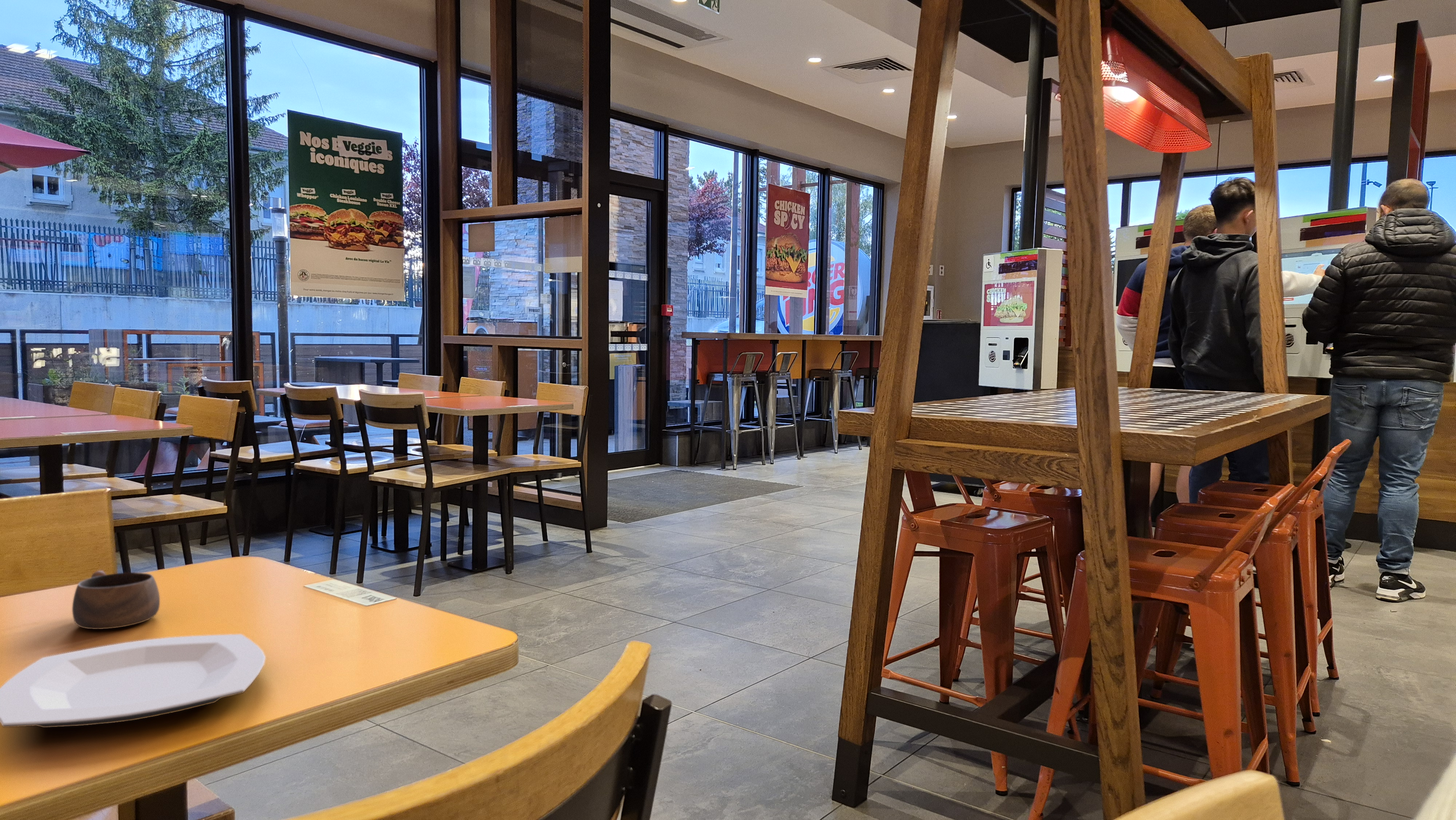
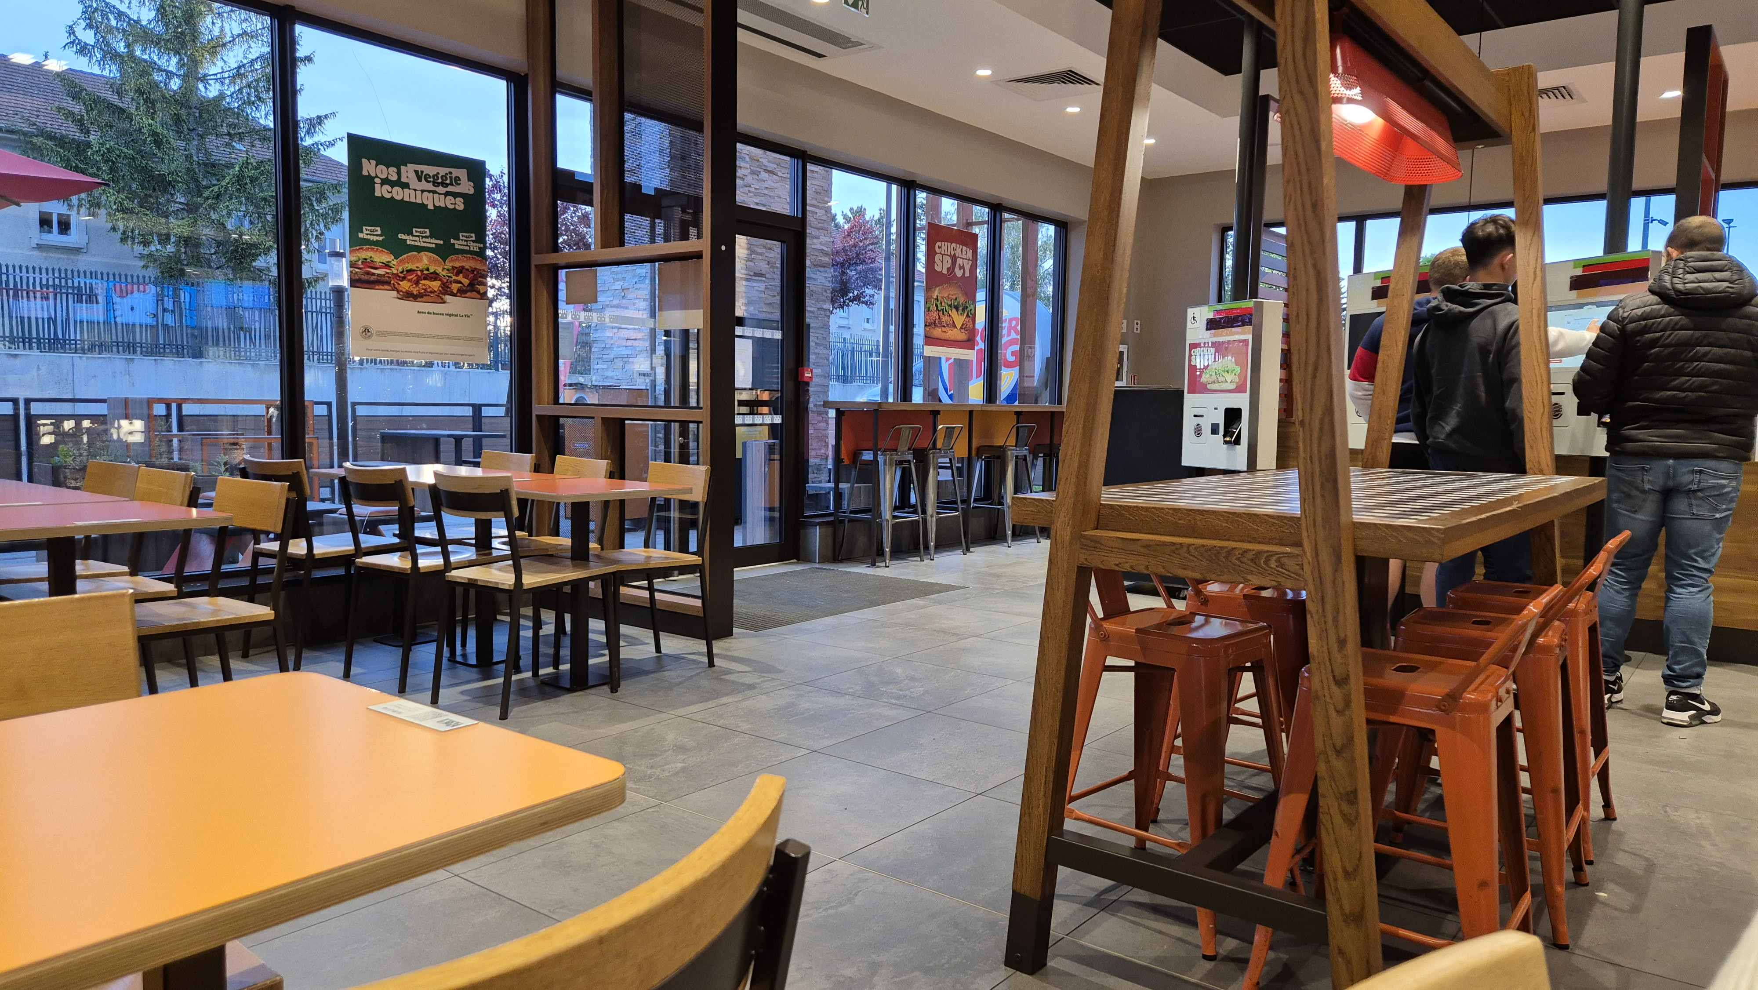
- cup (115, 596)
- plate (139, 682)
